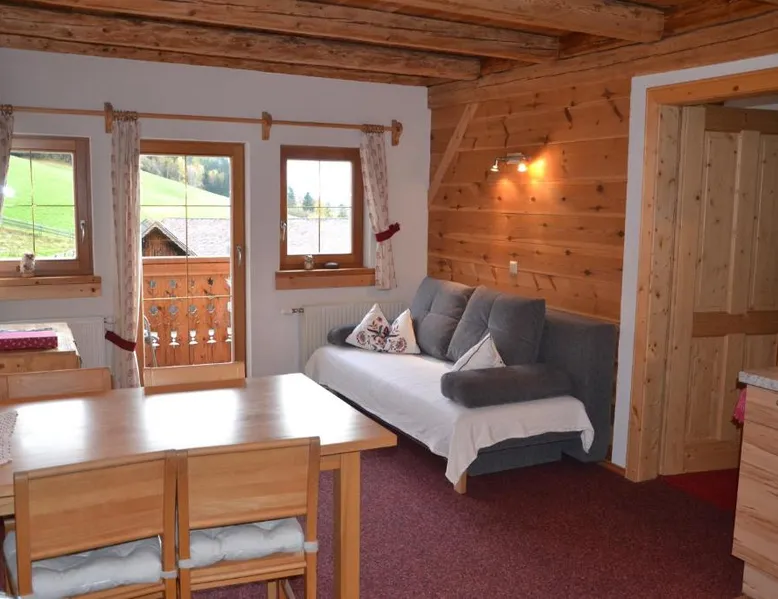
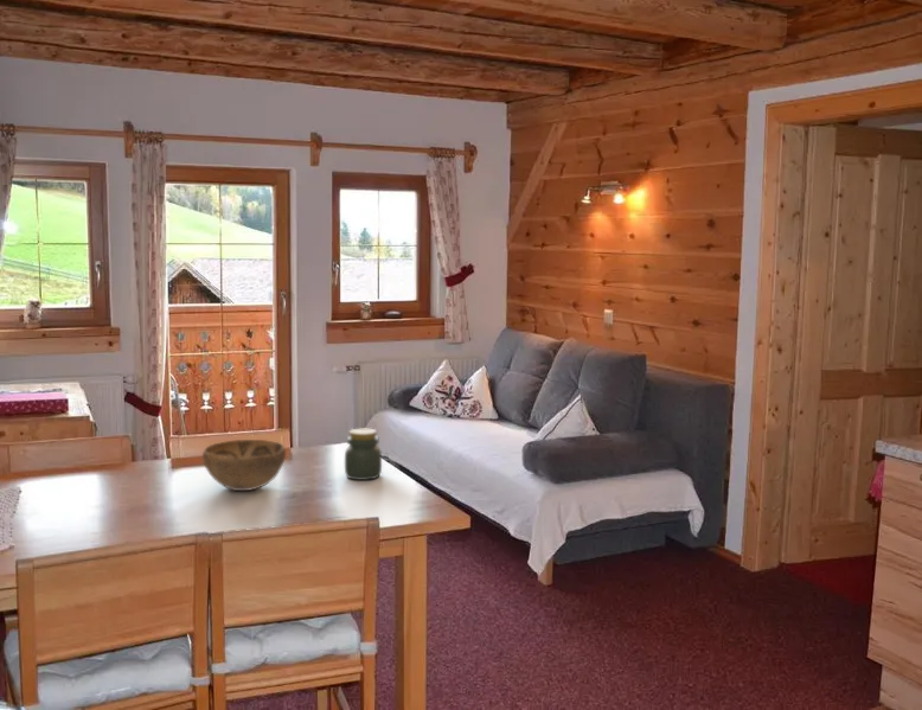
+ decorative bowl (244, 467)
+ jar (363, 453)
